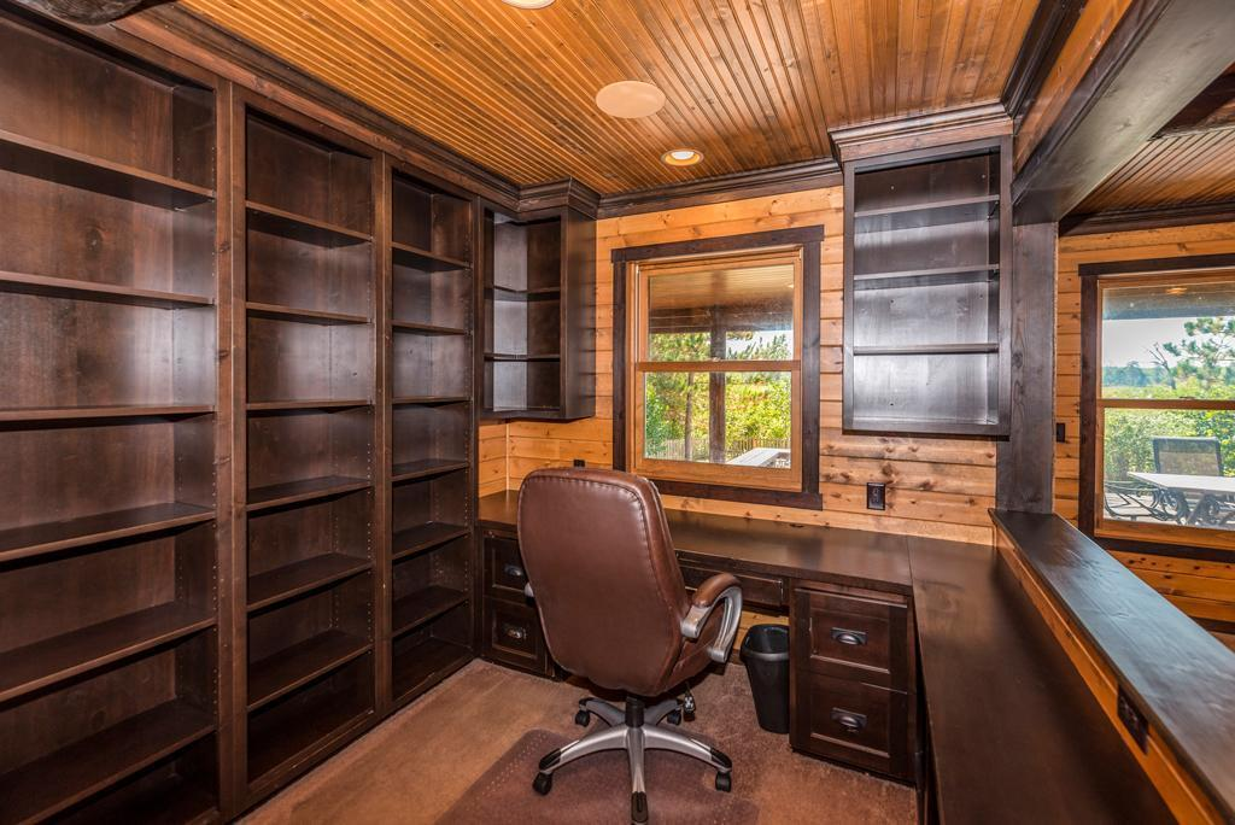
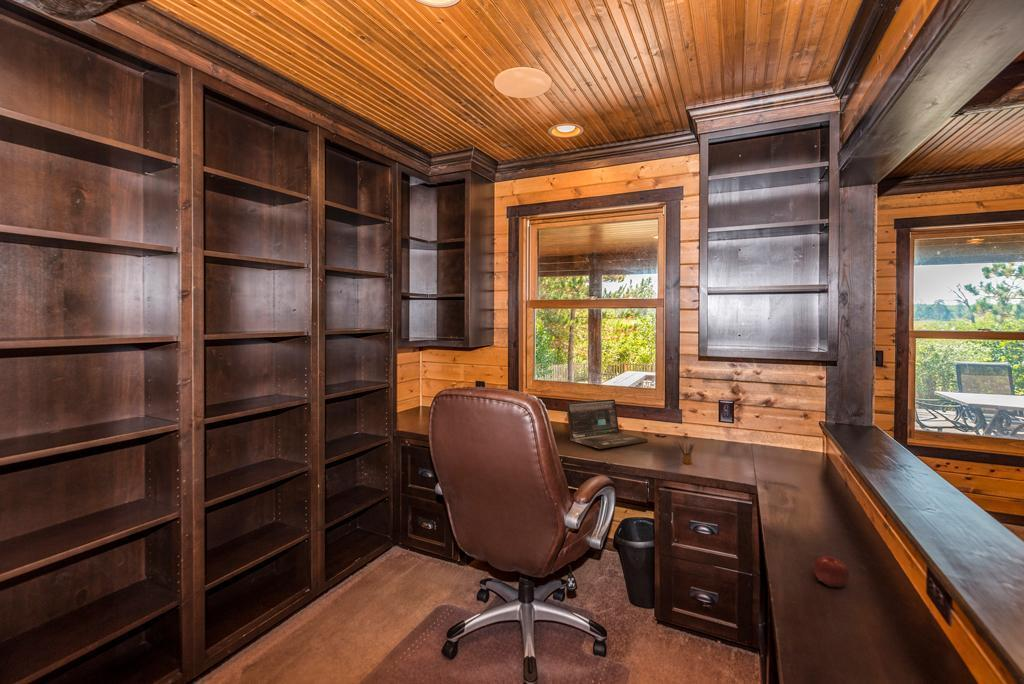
+ laptop (606, 422)
+ apple (830, 570)
+ pencil box (686, 452)
